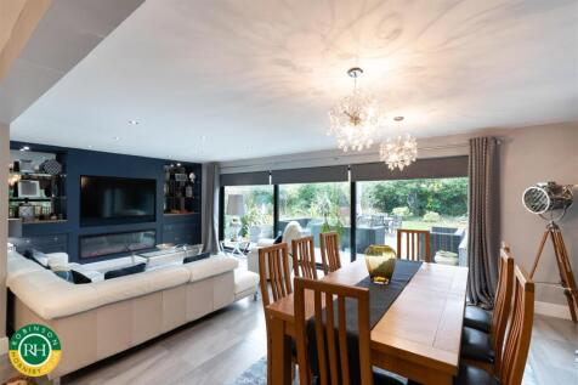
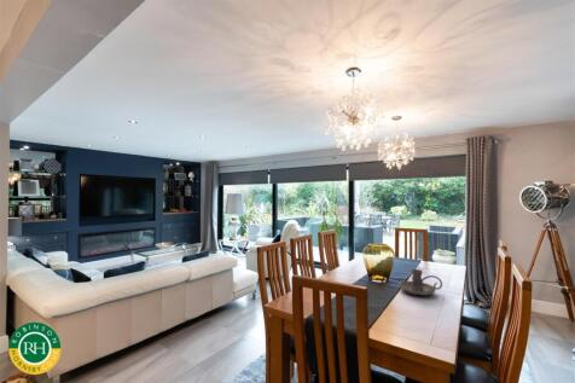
+ candle holder (420, 282)
